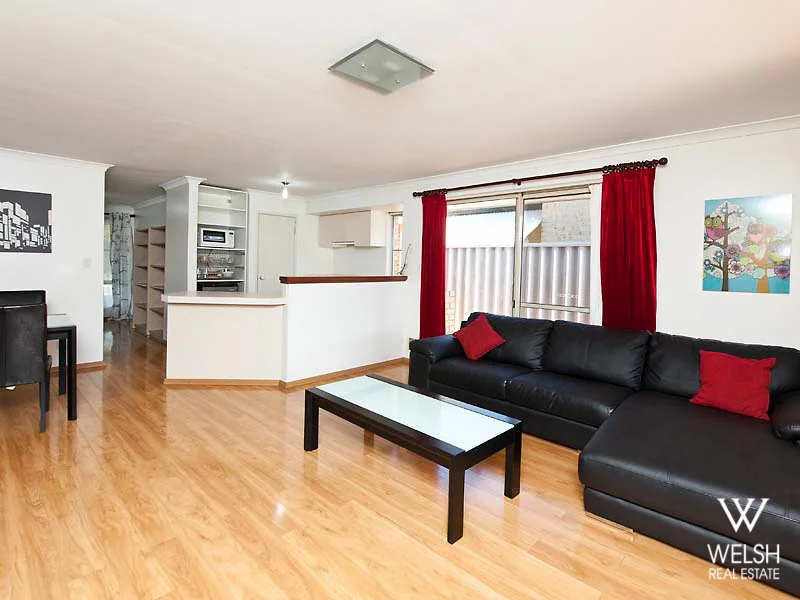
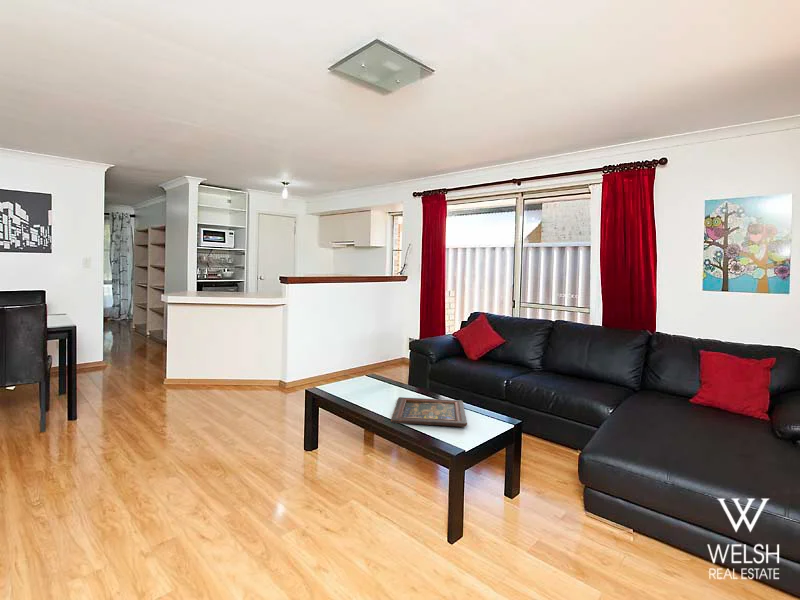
+ religious icon (429, 410)
